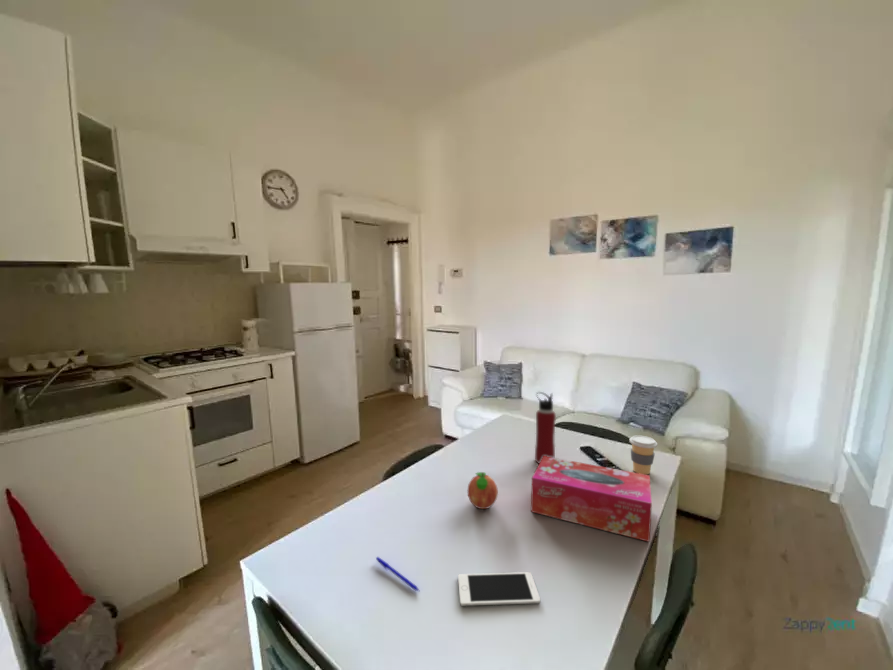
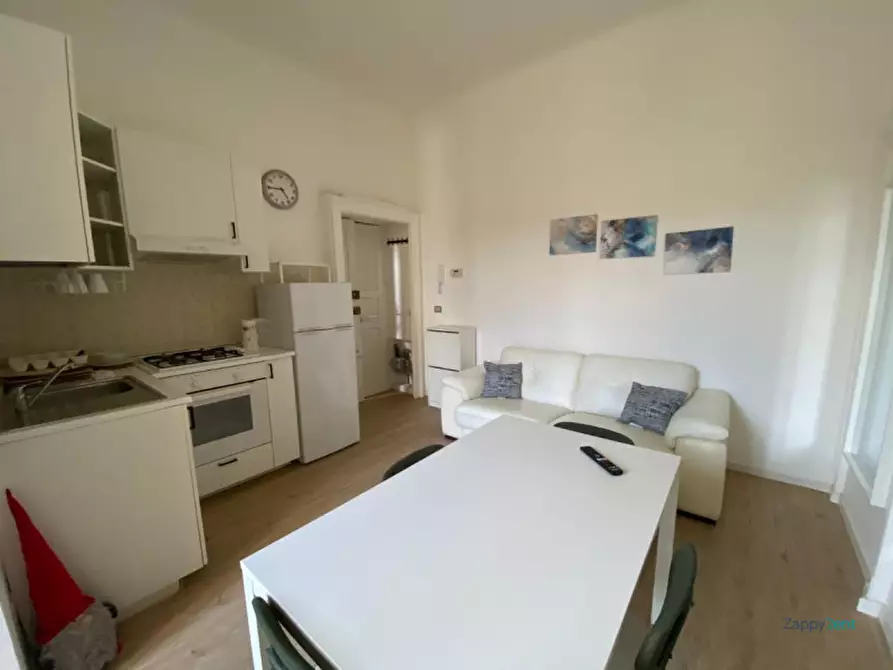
- tissue box (590, 493)
- coffee cup (642, 455)
- pen (397, 573)
- water bottle (545, 427)
- fruit (482, 489)
- cell phone (497, 588)
